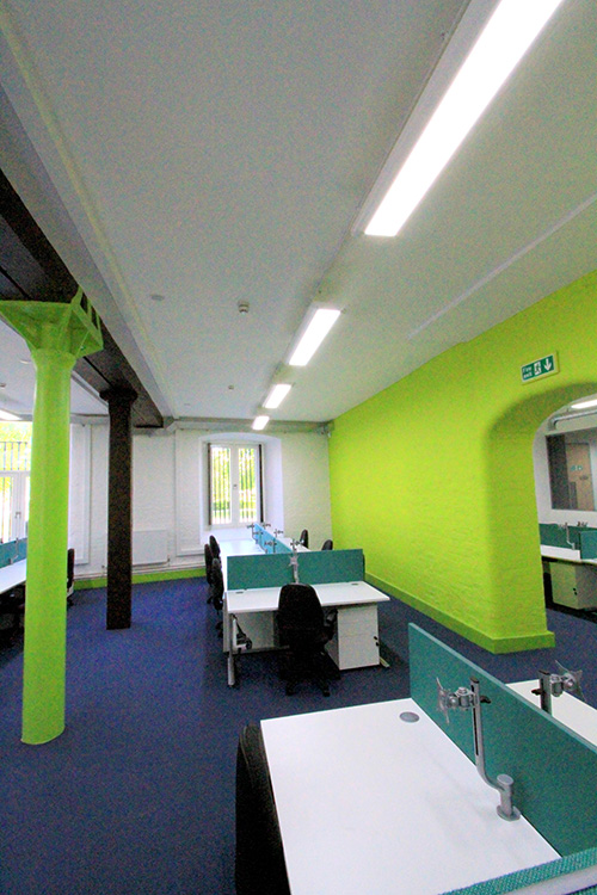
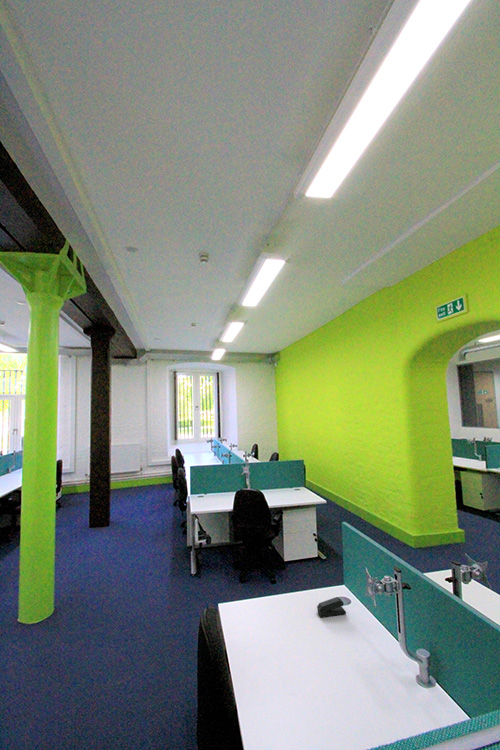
+ stapler (331, 606)
